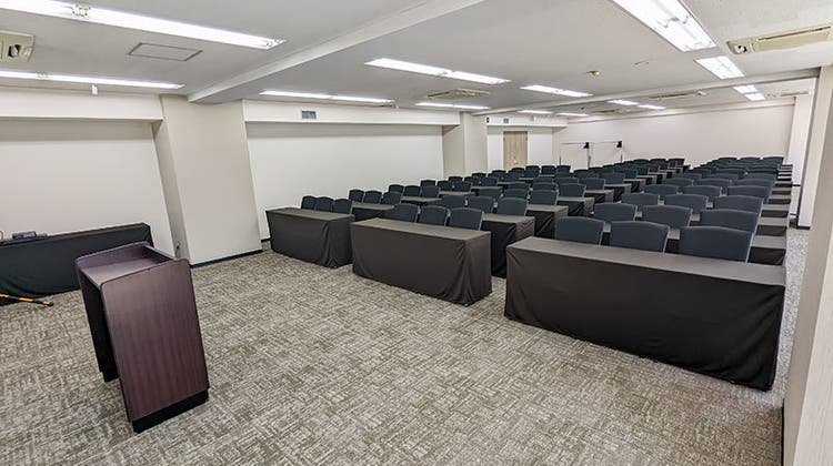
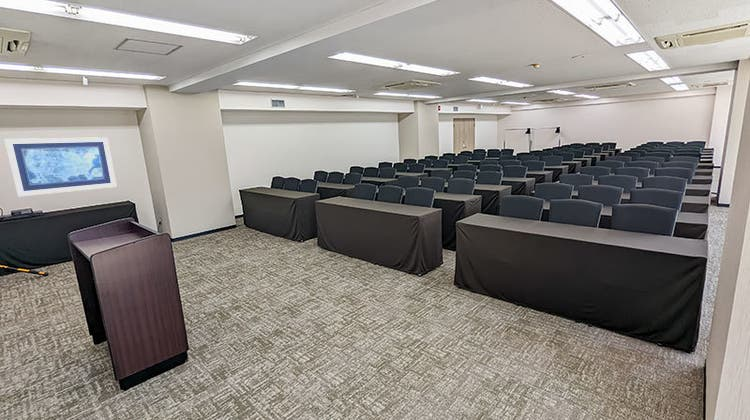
+ wall art (65, 165)
